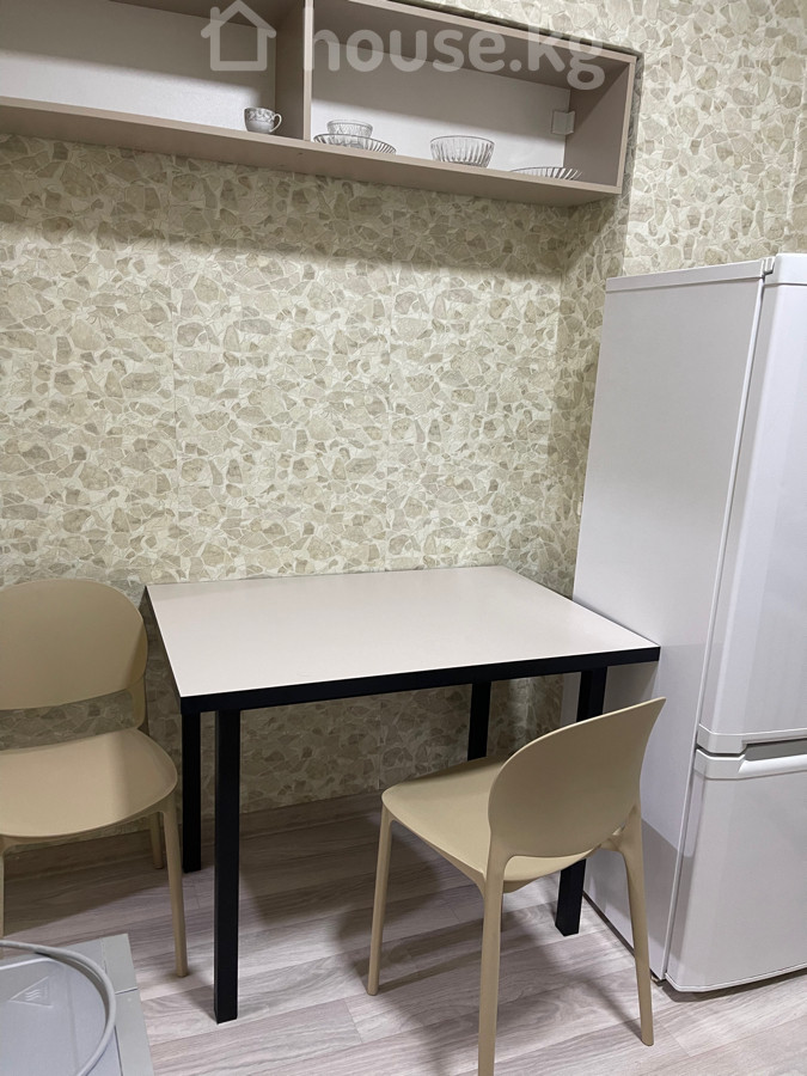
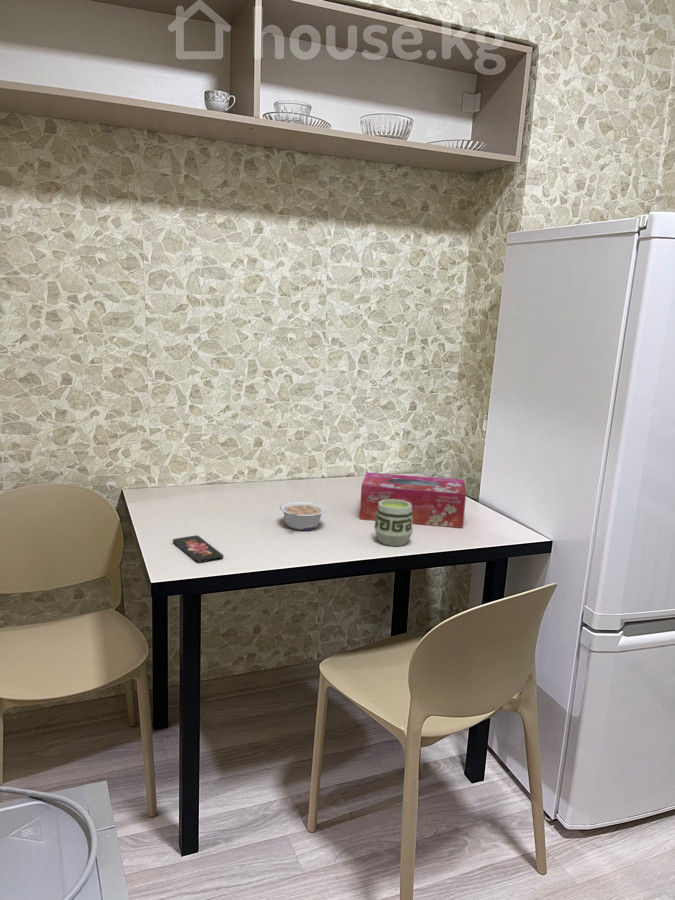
+ legume (302, 515)
+ tissue box (412, 499)
+ smartphone (197, 548)
+ cup (393, 522)
